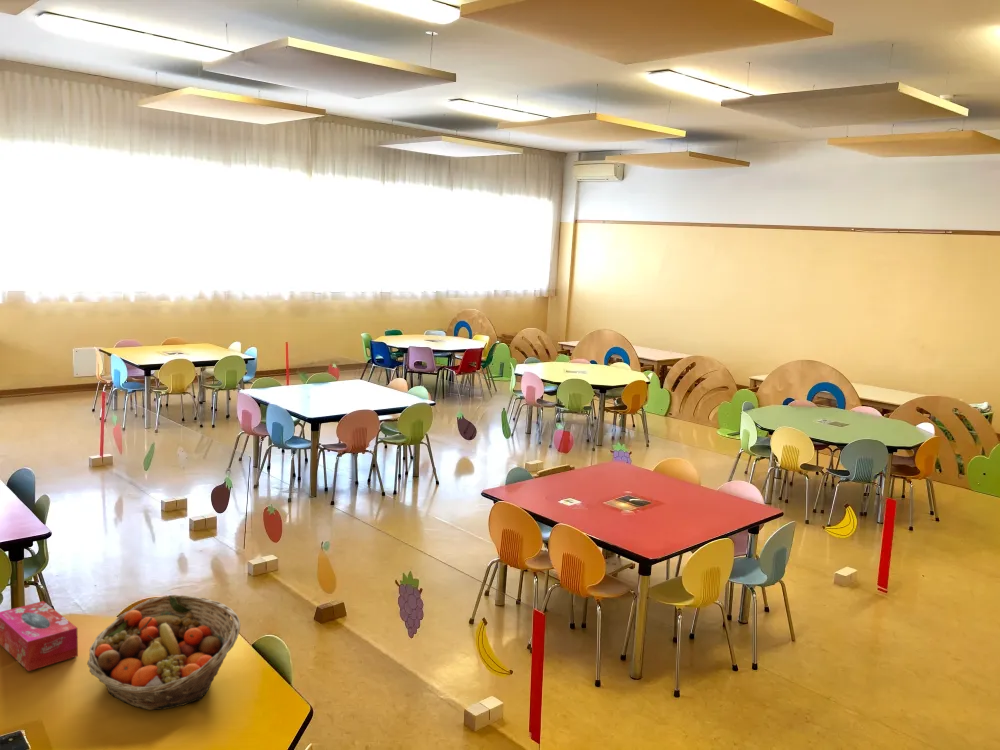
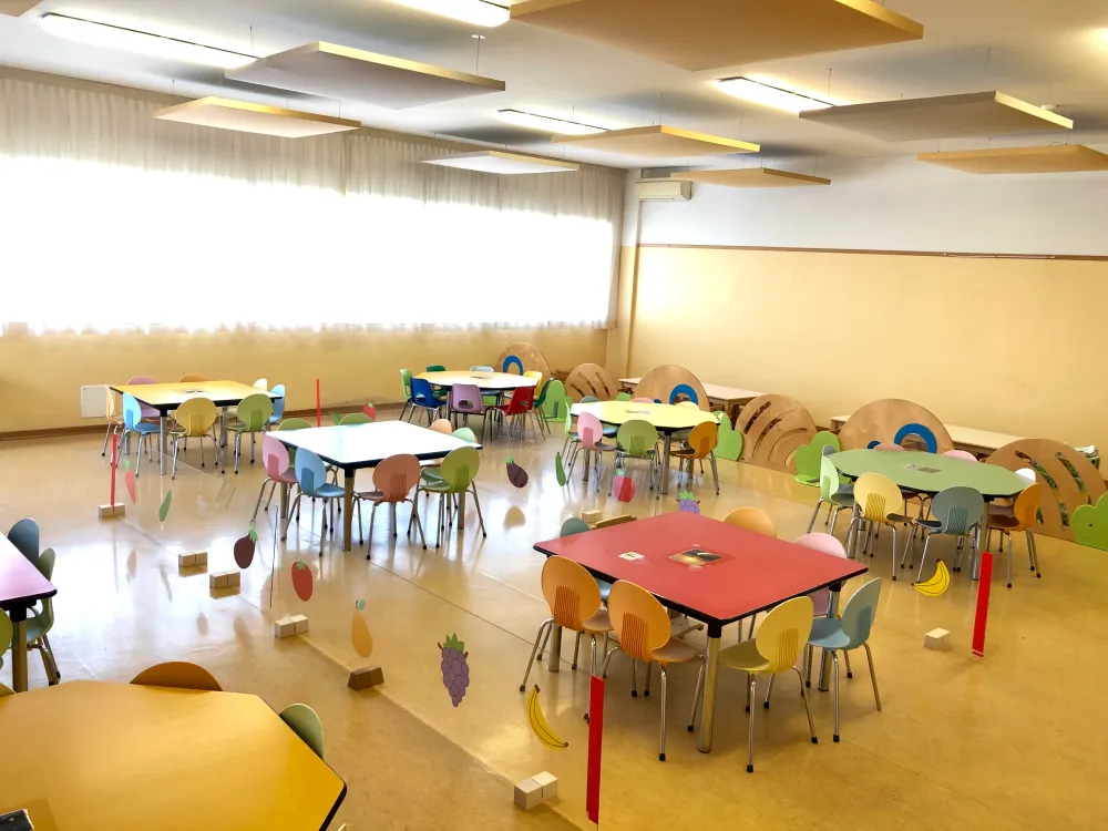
- fruit basket (165, 650)
- tissue box (36, 634)
